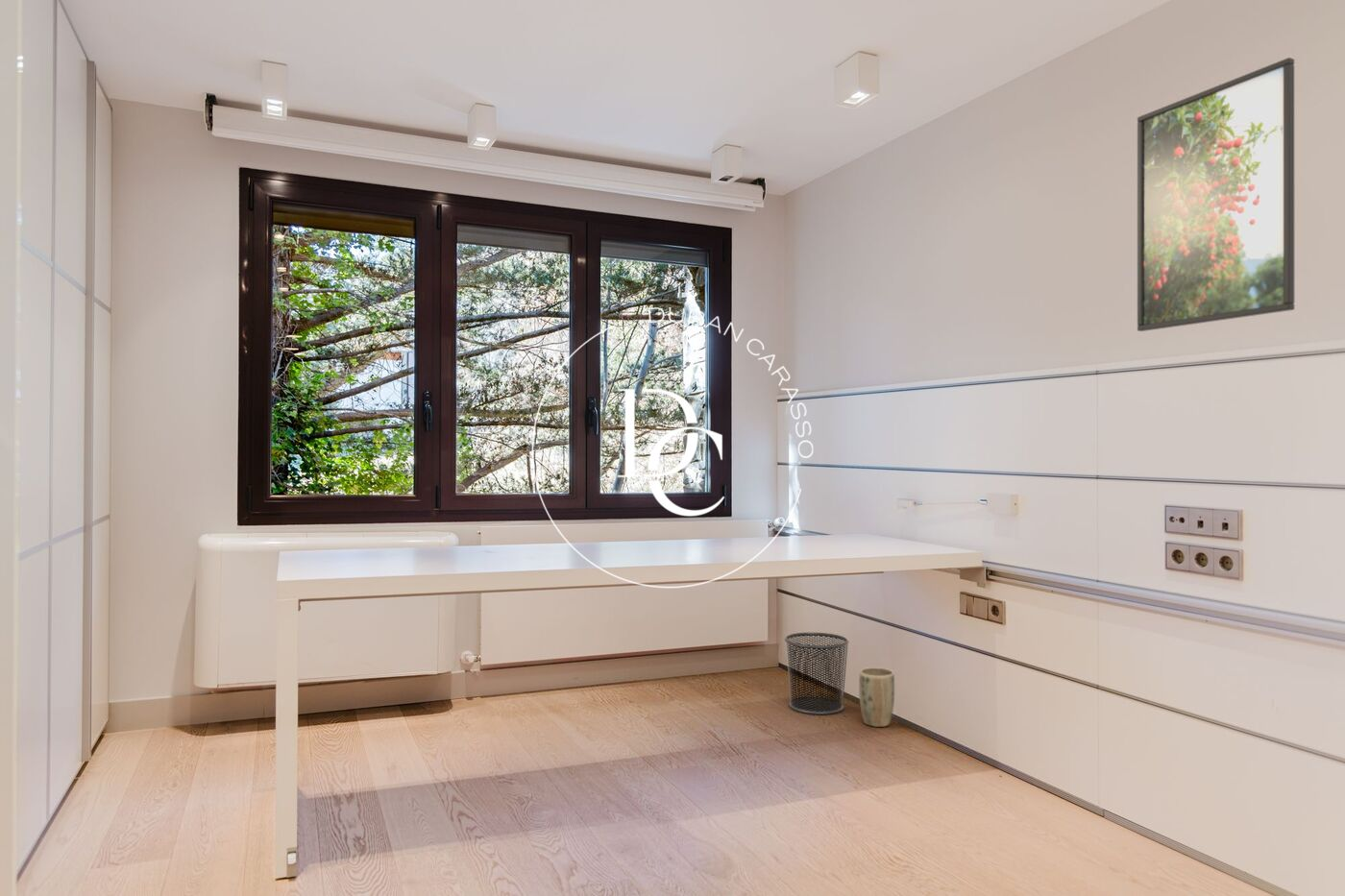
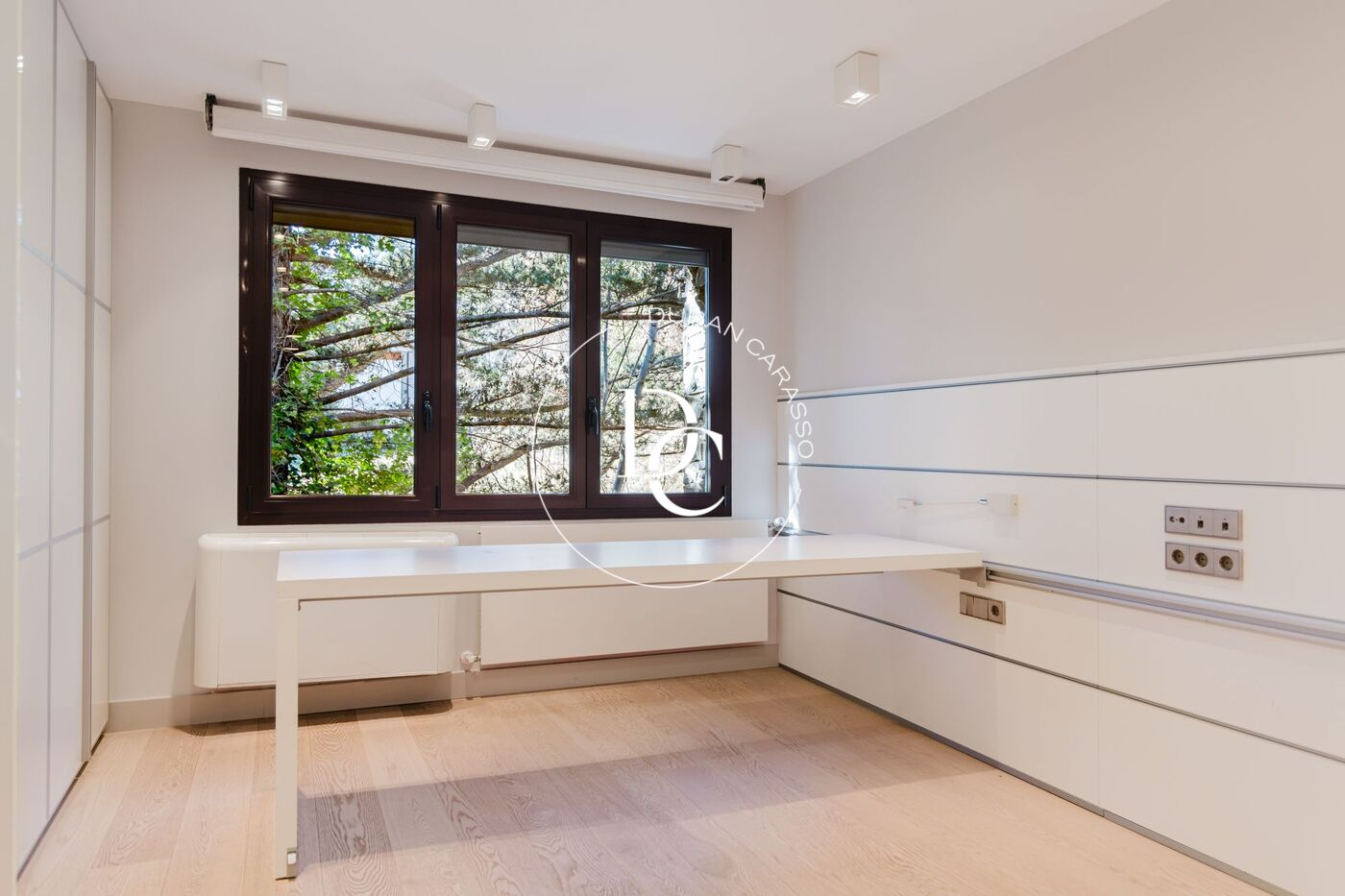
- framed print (1210, 206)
- plant pot (876, 697)
- waste bin (816, 672)
